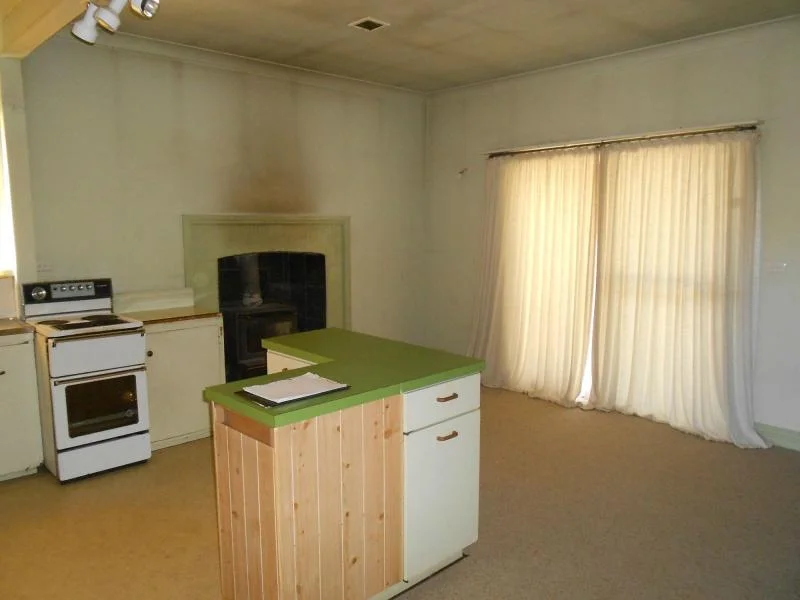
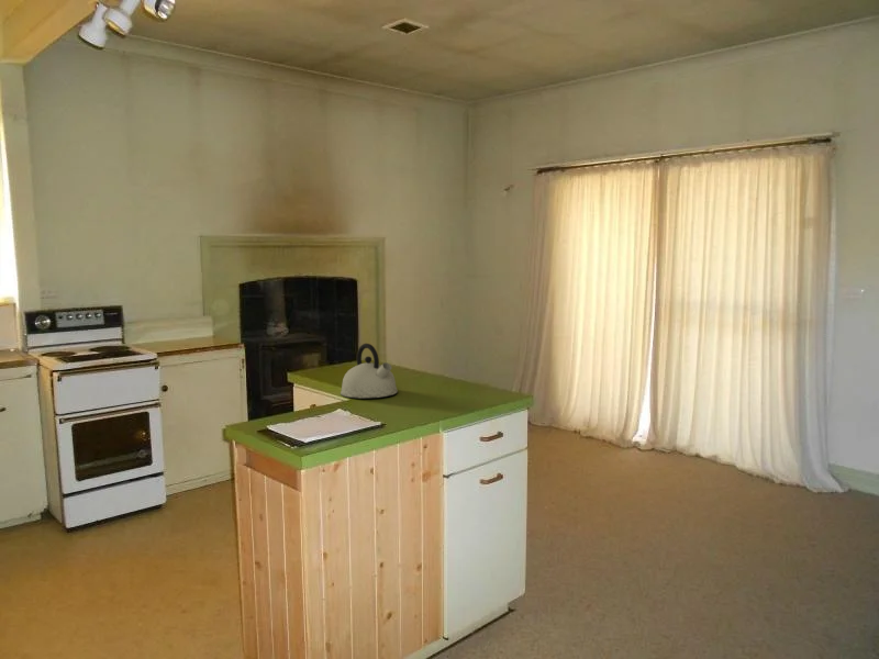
+ kettle (369, 368)
